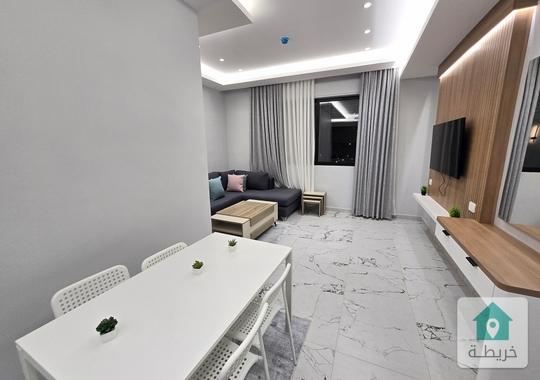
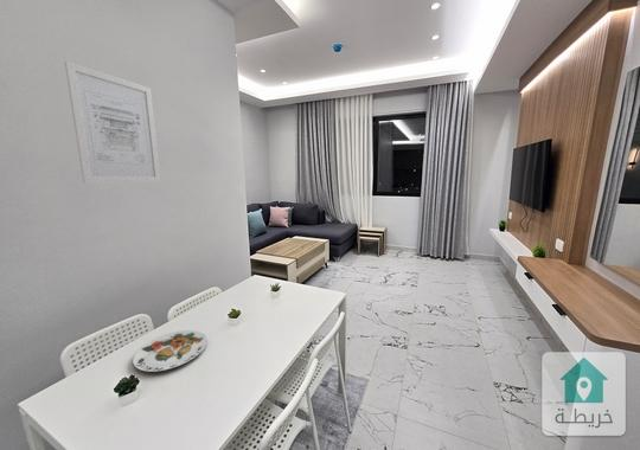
+ wall art (120, 130)
+ plate (172, 349)
